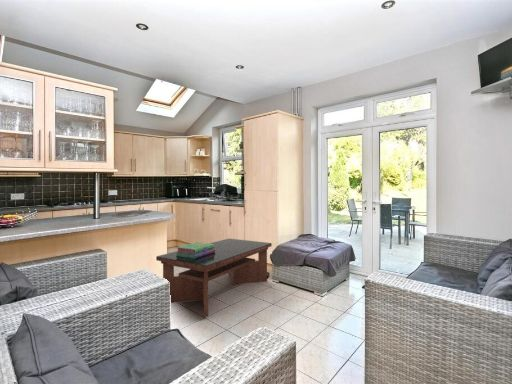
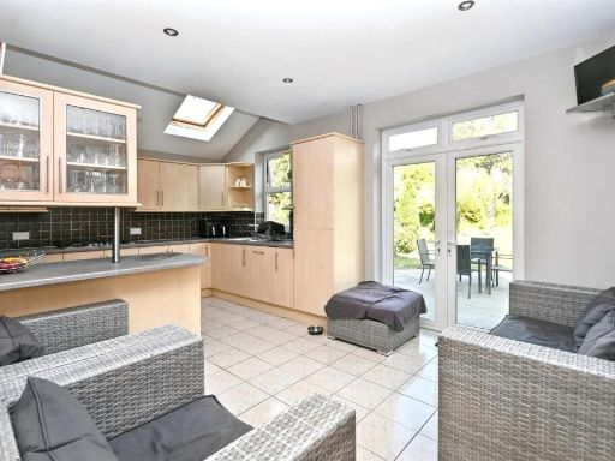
- stack of books (196, 249)
- coffee table (220, 270)
